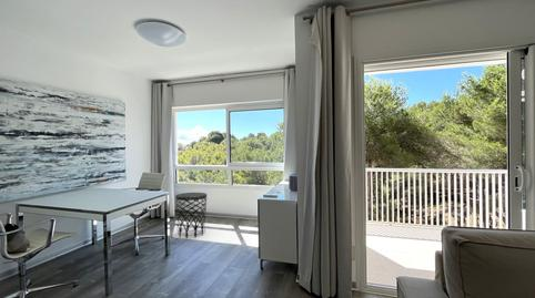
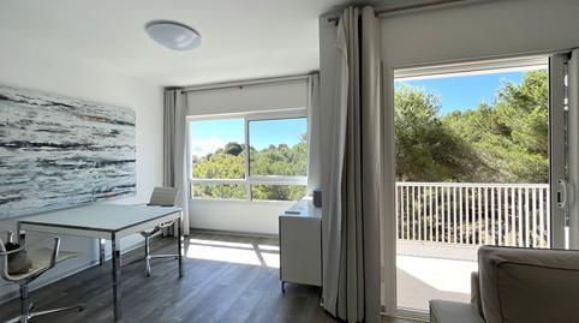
- side table (191, 214)
